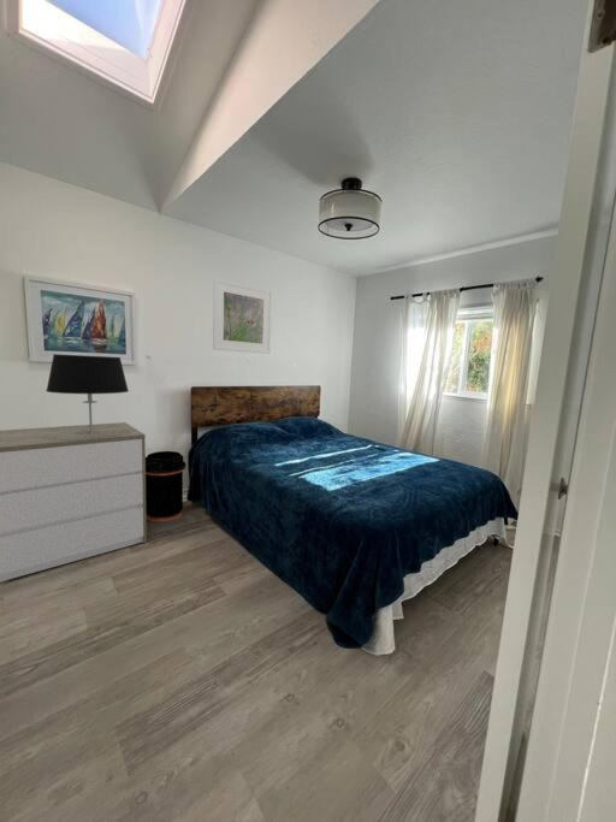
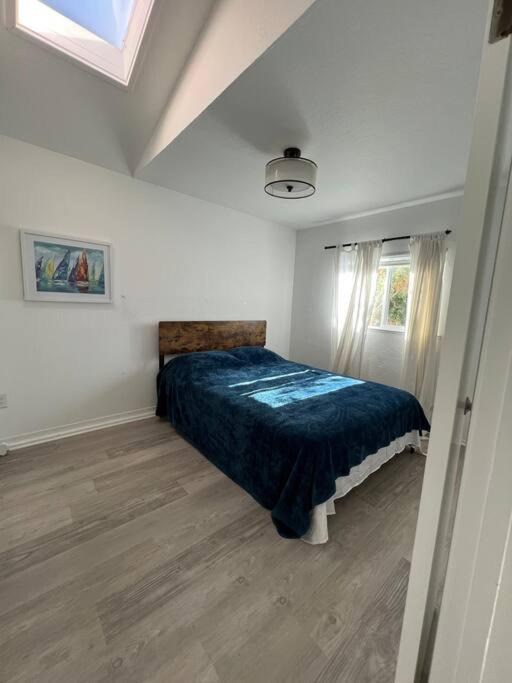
- table lamp (89, 395)
- dresser (69, 490)
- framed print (243, 319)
- trash can (164, 484)
